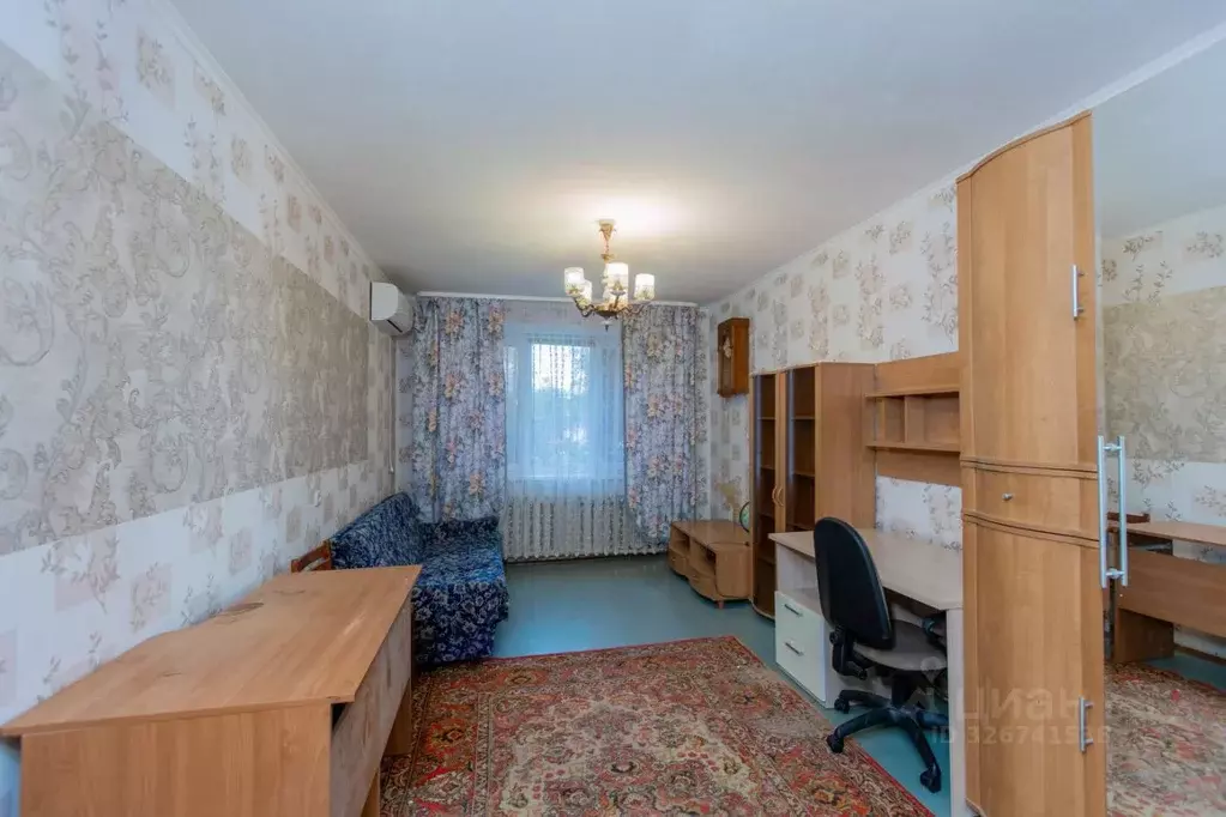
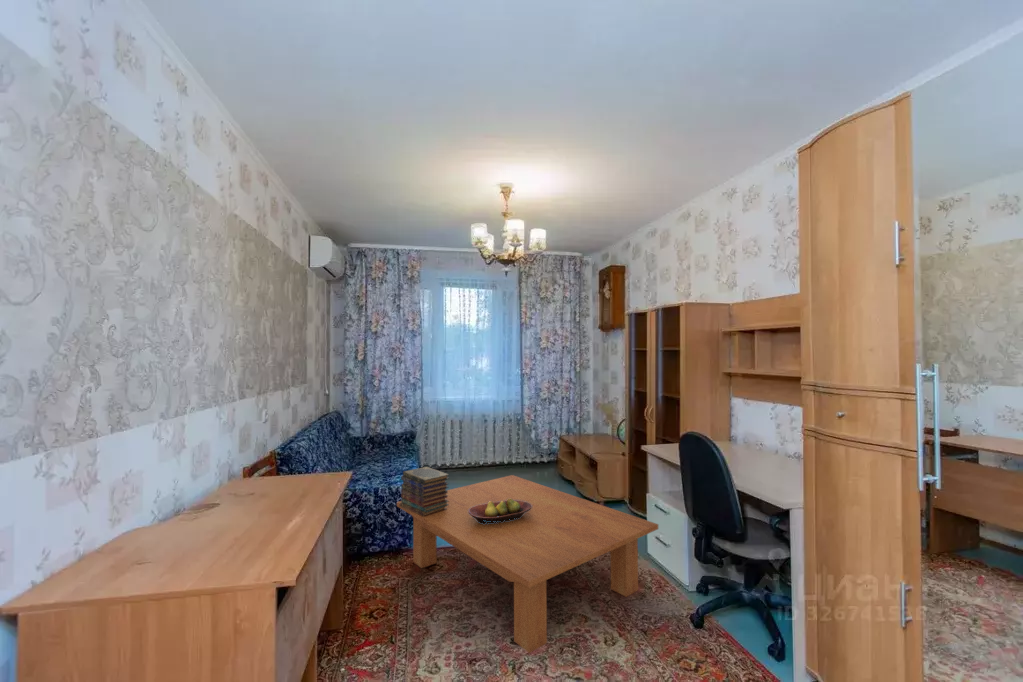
+ coffee table (518, 543)
+ book stack (425, 490)
+ fruit bowl (500, 508)
